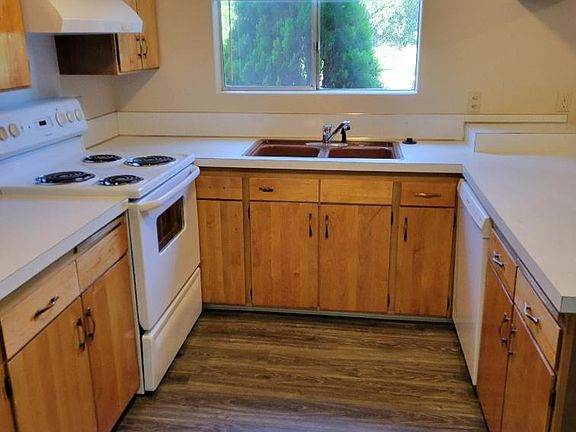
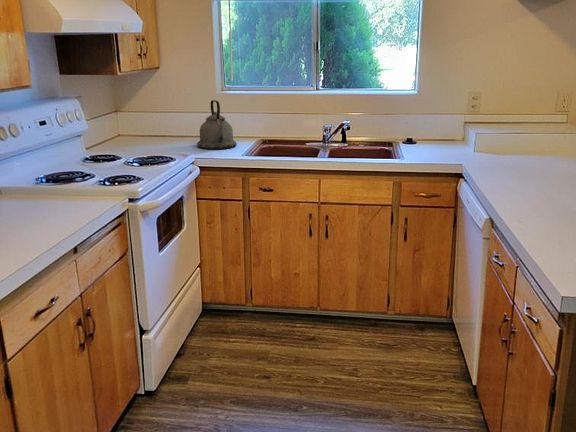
+ kettle (217, 123)
